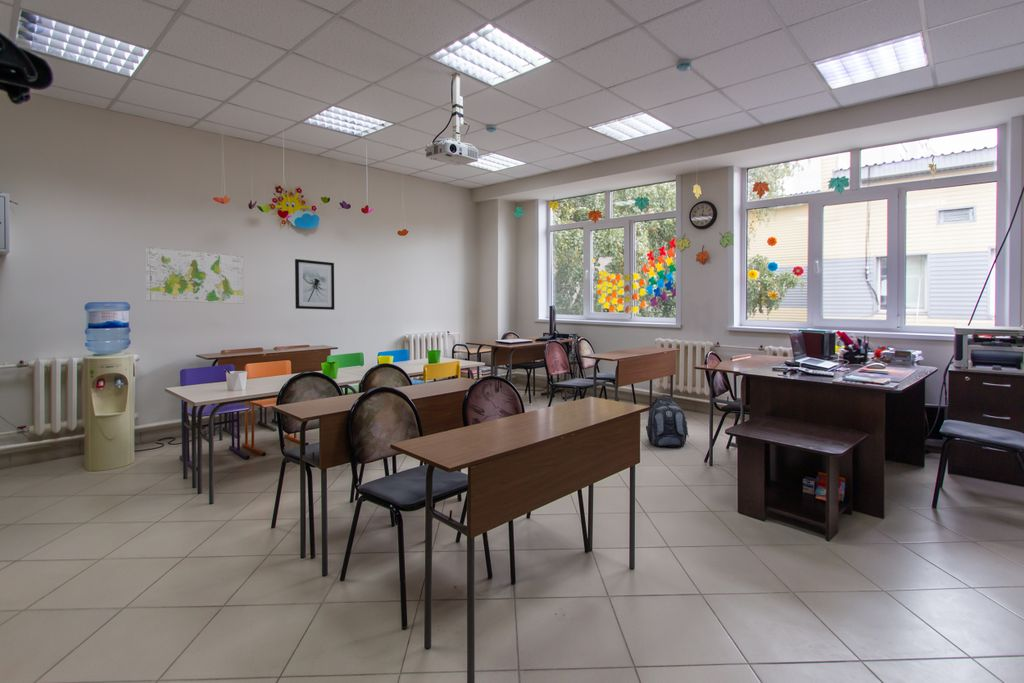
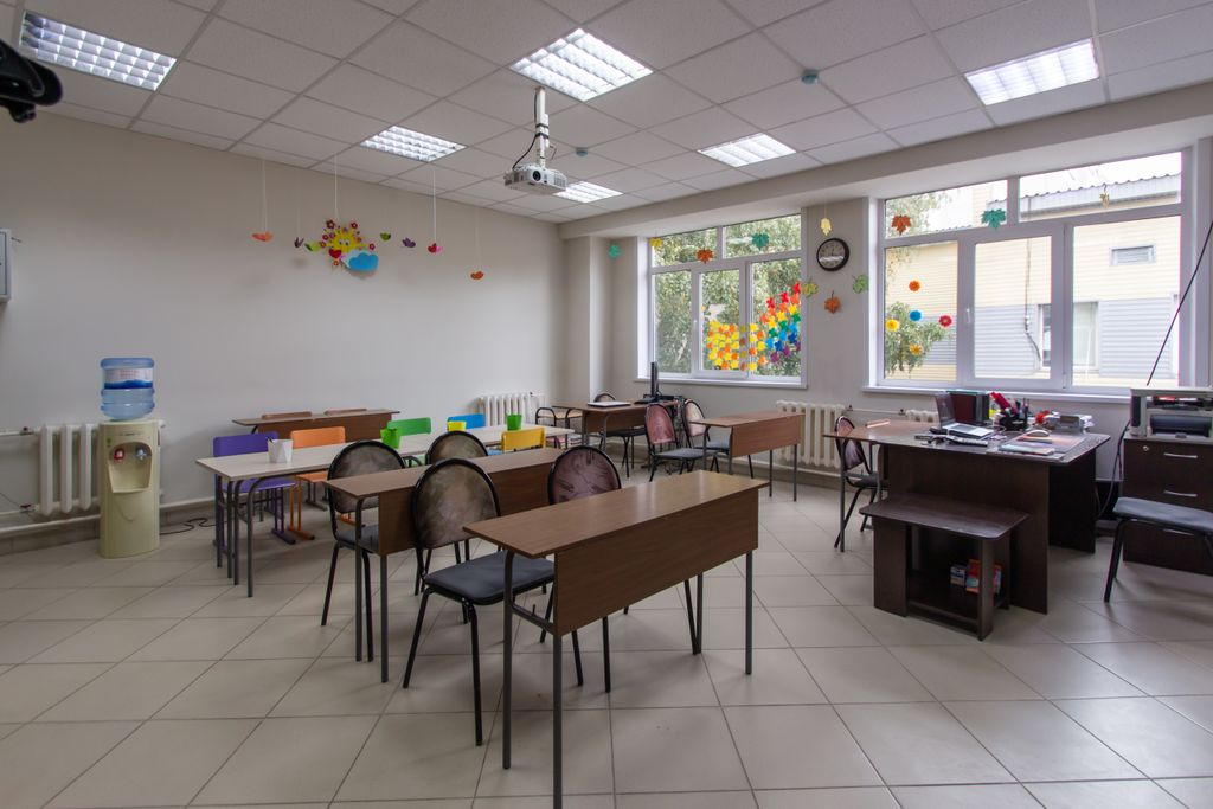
- wall art (315, 285)
- map (198, 277)
- backpack (666, 418)
